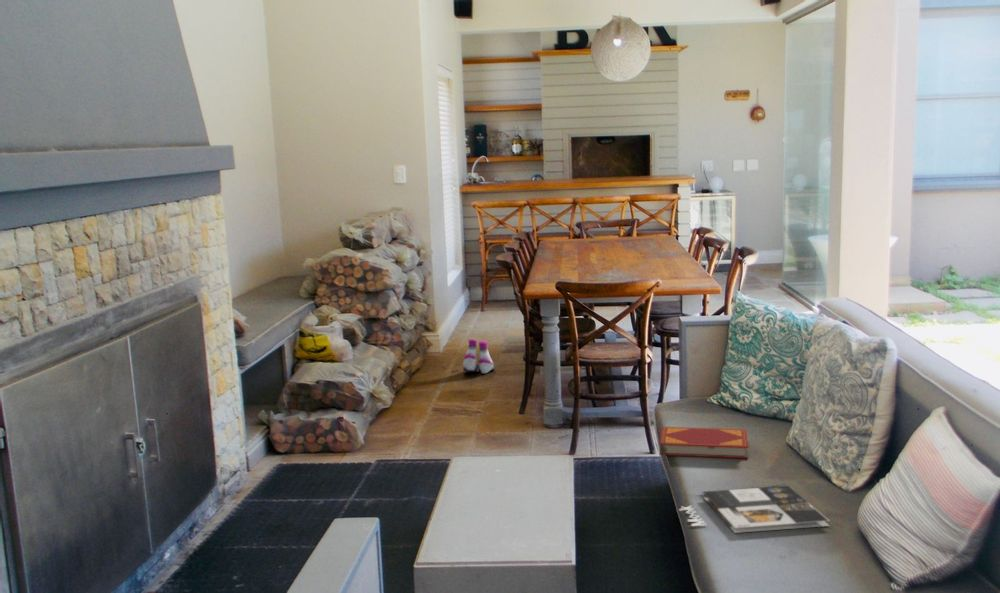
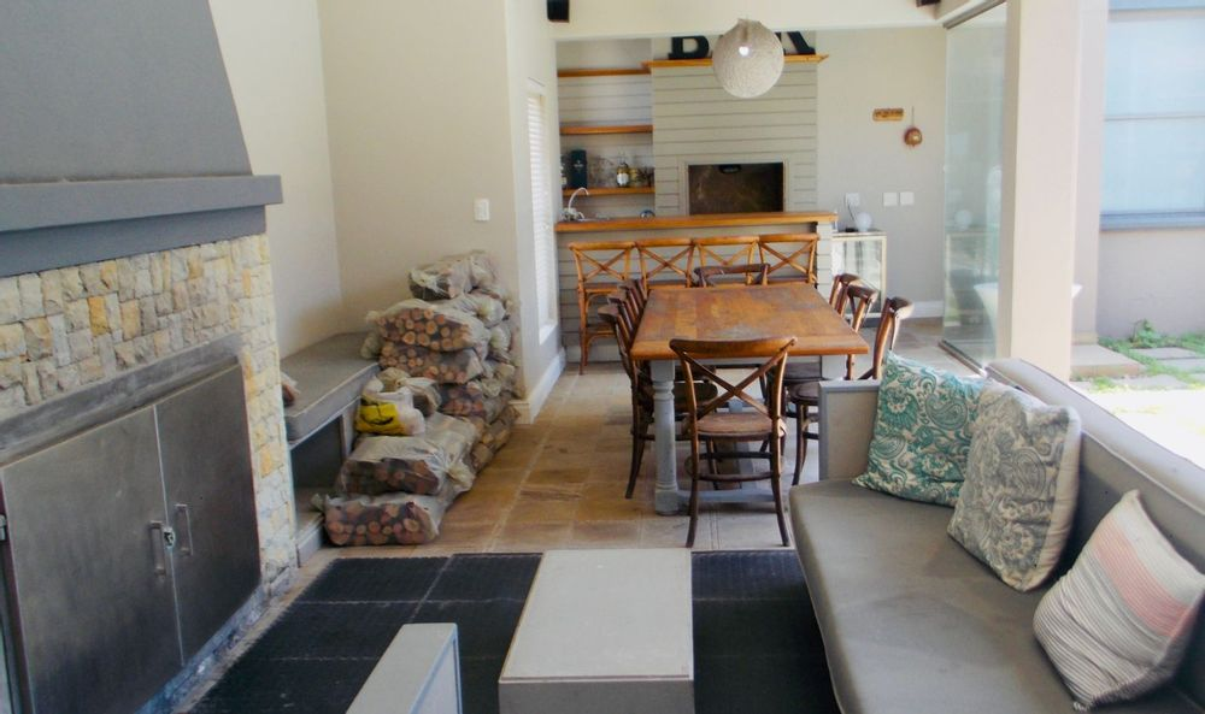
- magazine (746, 509)
- boots (479, 355)
- hardback book (703, 441)
